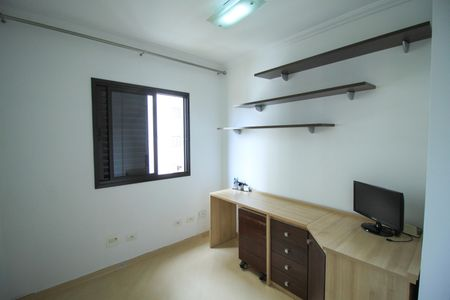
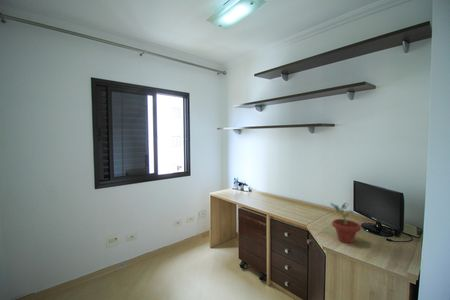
+ potted plant (344, 220)
